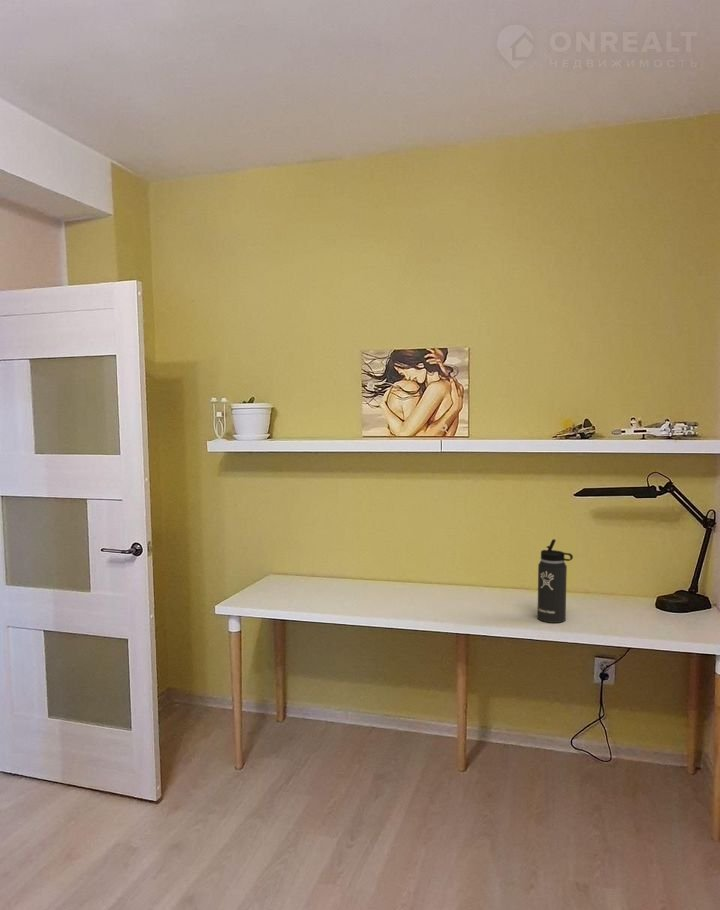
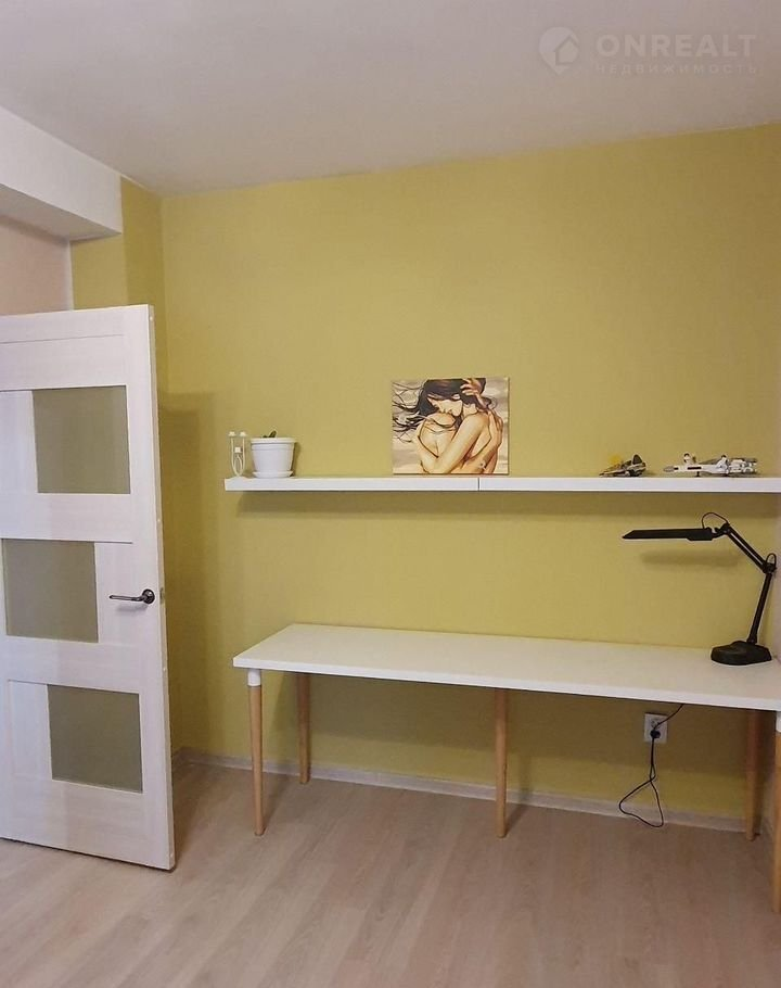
- thermos bottle (555, 579)
